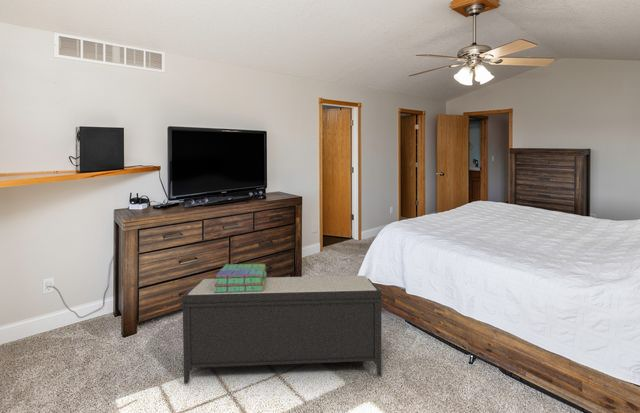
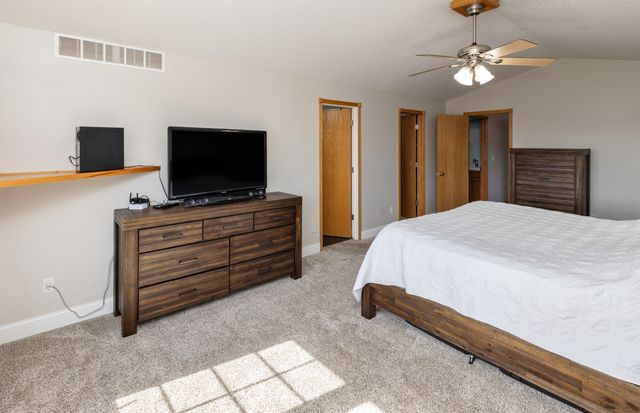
- stack of books (242, 276)
- bench (285, 324)
